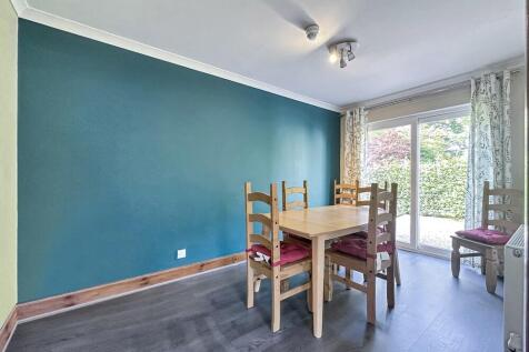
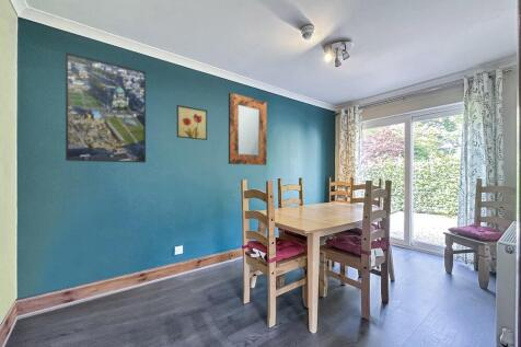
+ wall art (192, 123)
+ home mirror (248, 130)
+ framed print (108, 112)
